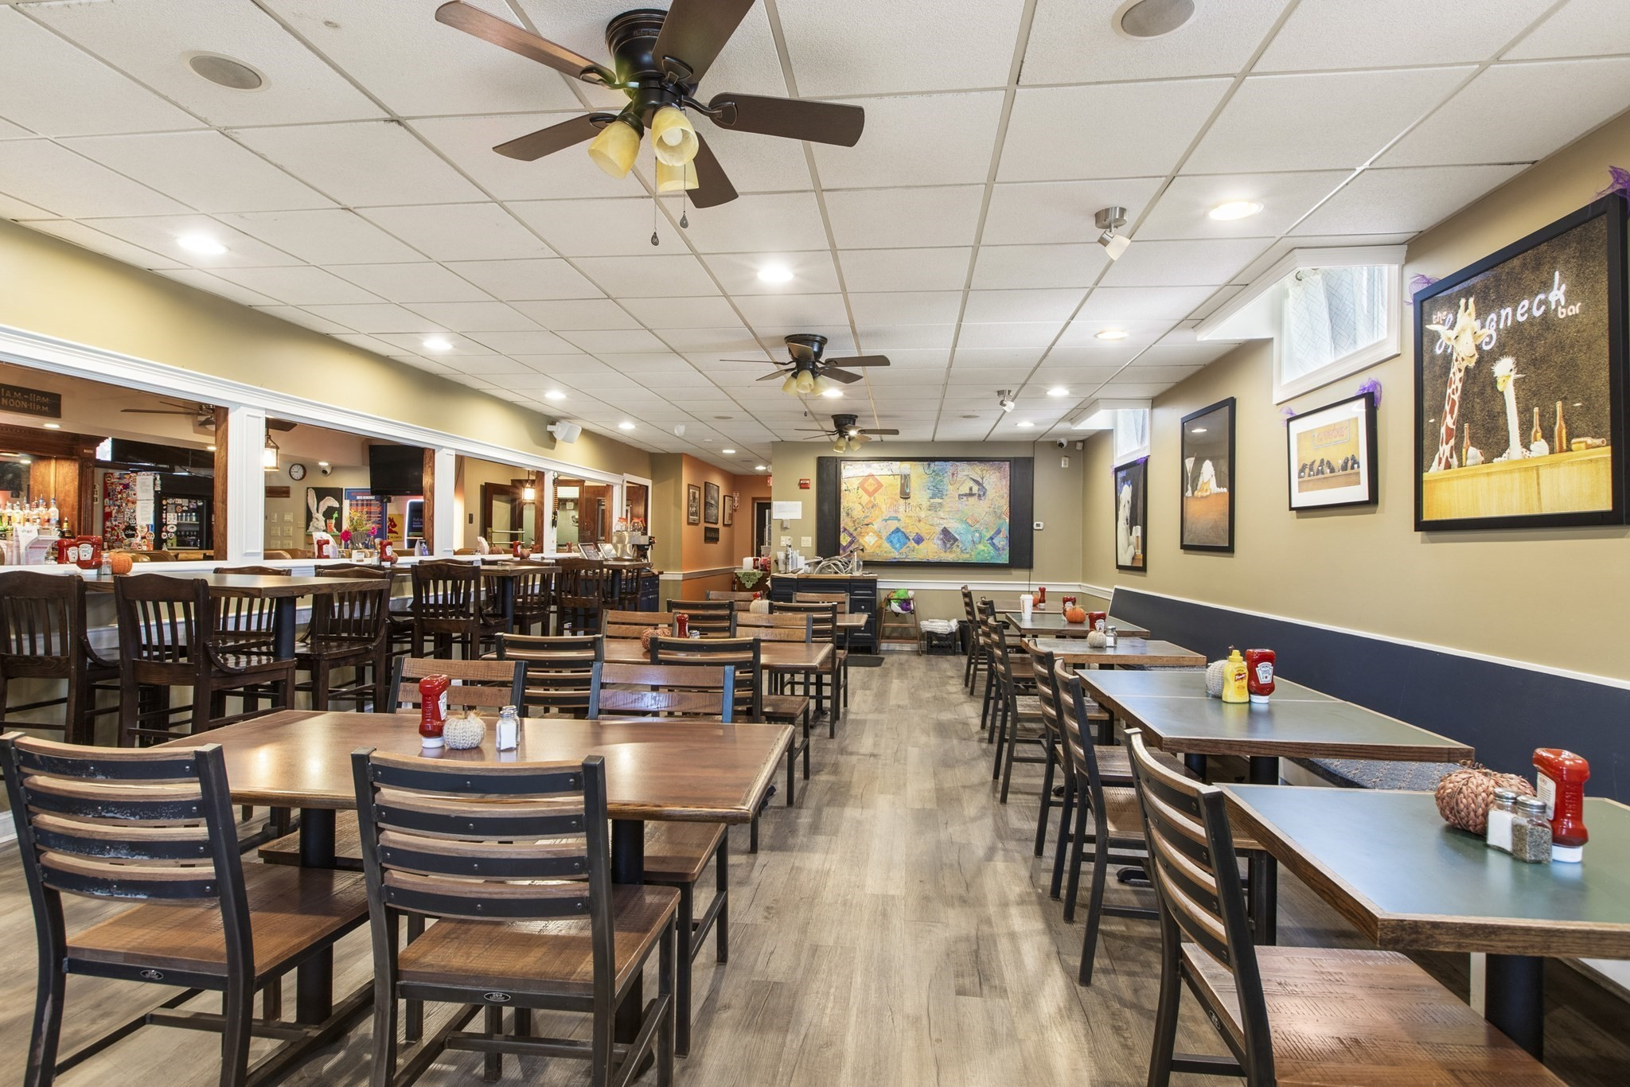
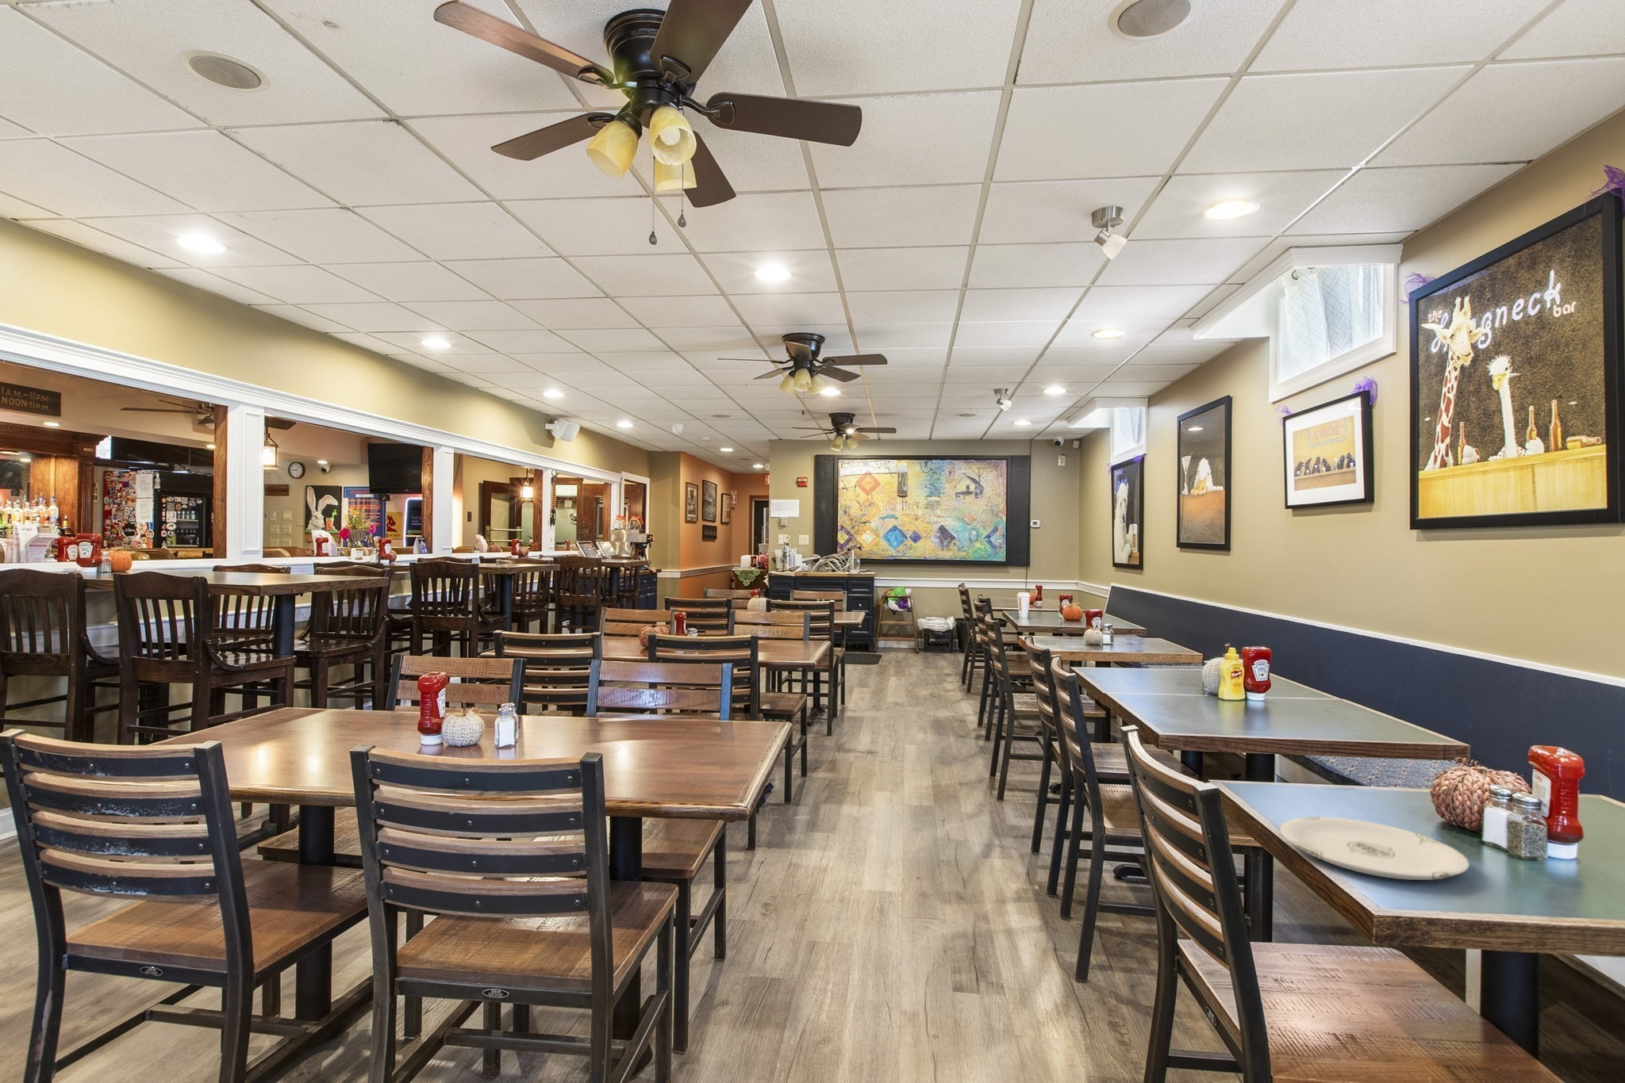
+ plate (1369, 850)
